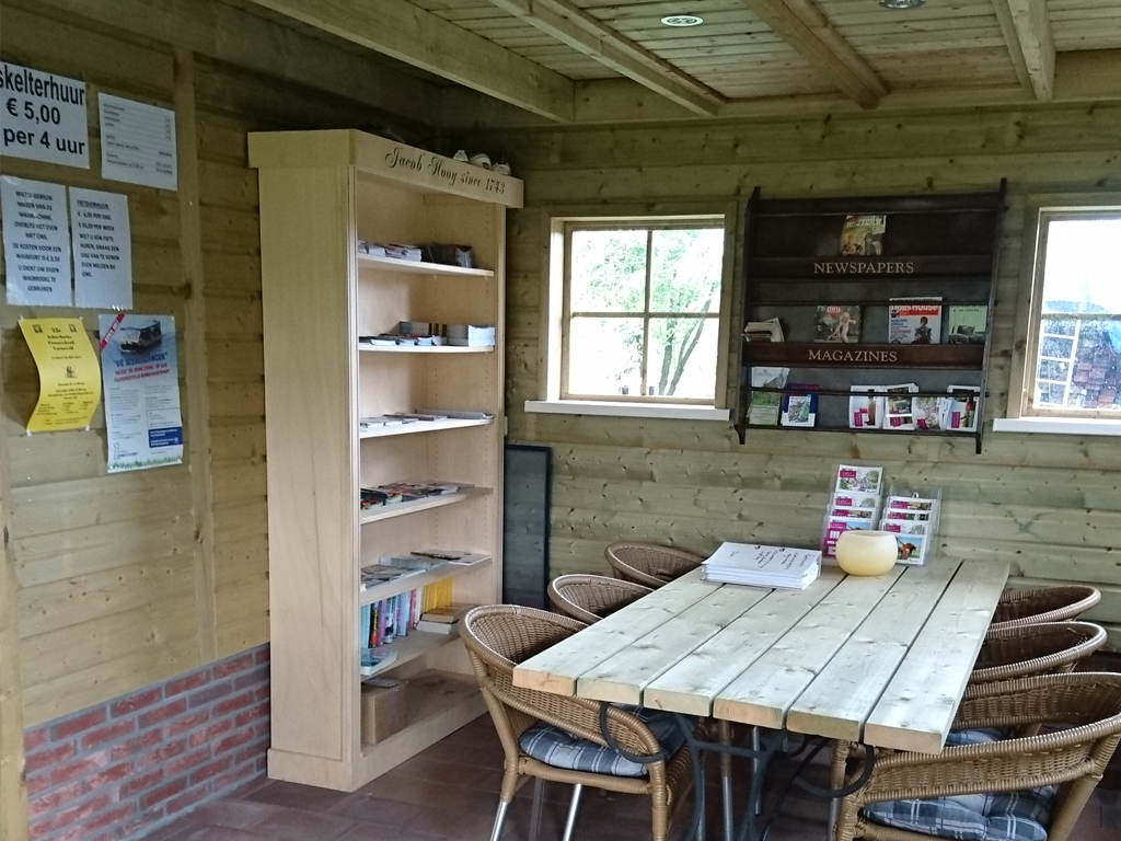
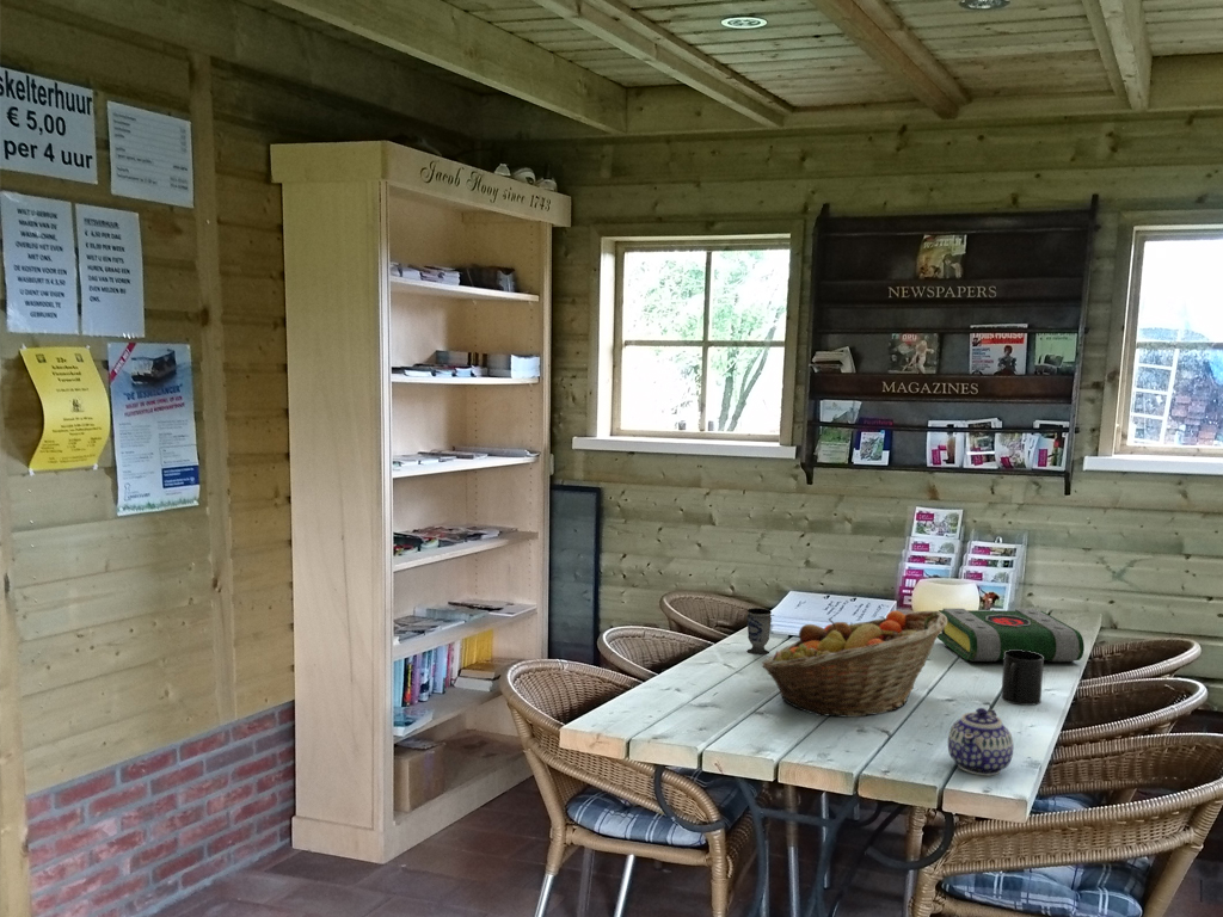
+ mug (1019, 678)
+ fruit basket (855, 654)
+ cup (758, 632)
+ teapot (981, 738)
+ book (1007, 635)
